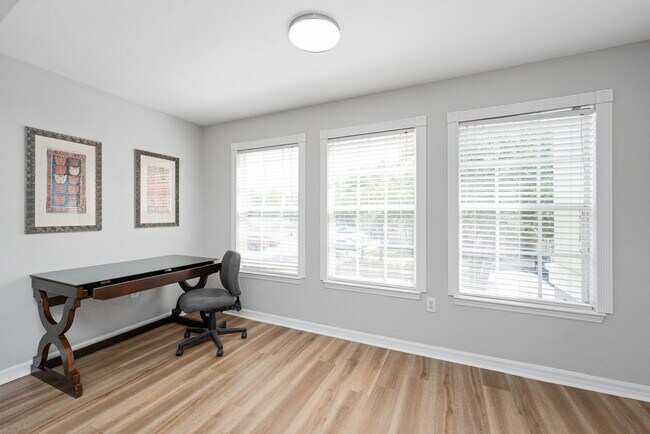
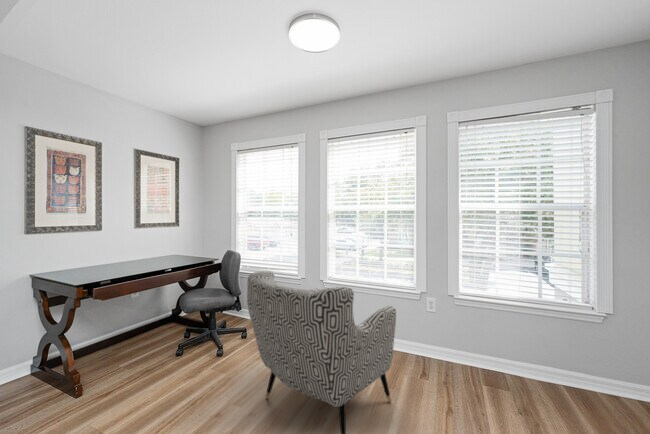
+ armchair (318, 338)
